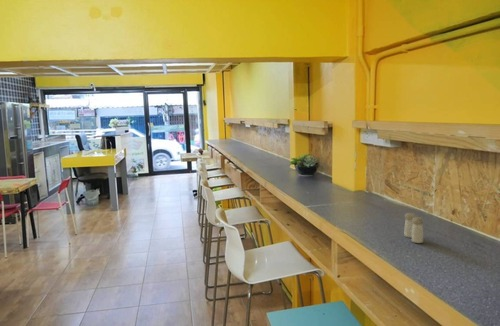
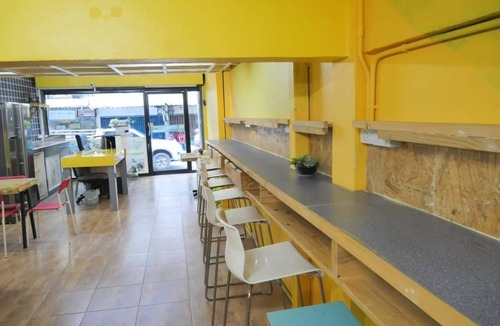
- salt and pepper shaker (413, 227)
